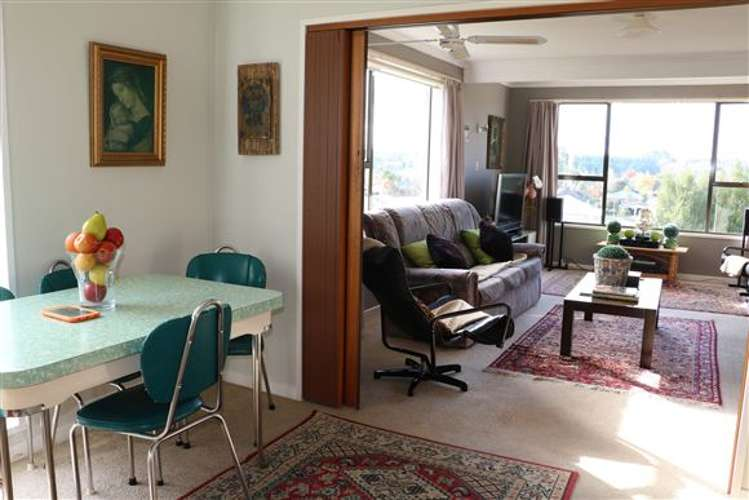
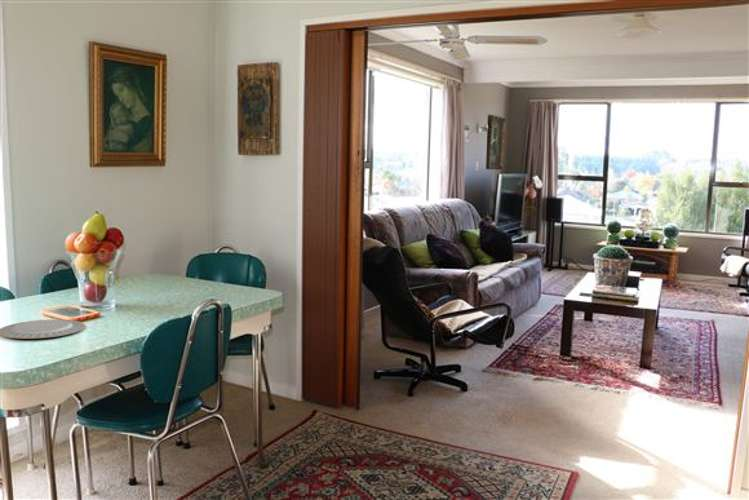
+ chinaware (42, 327)
